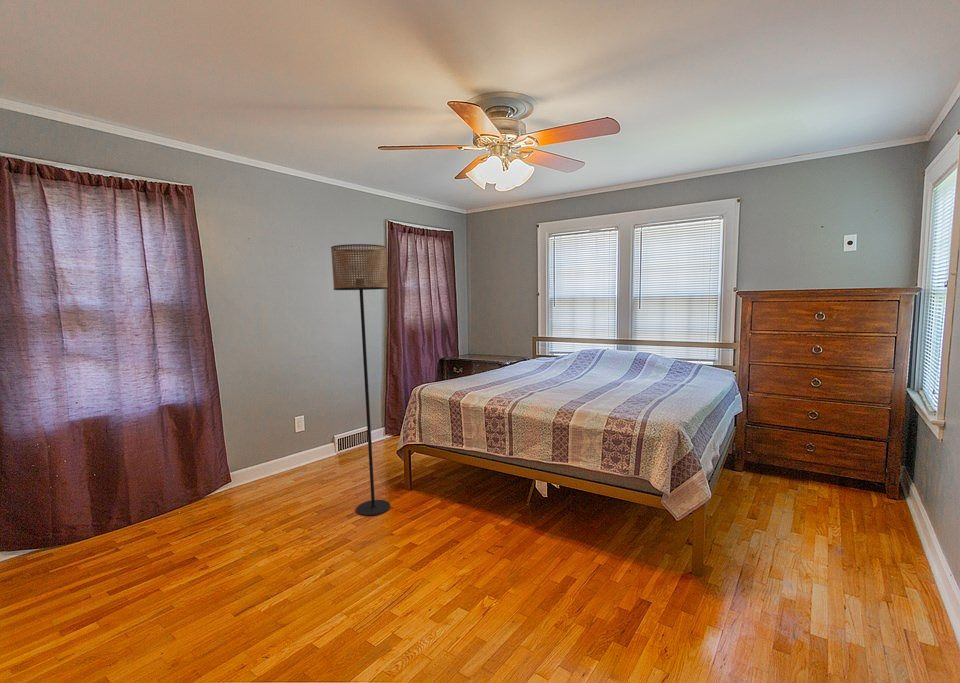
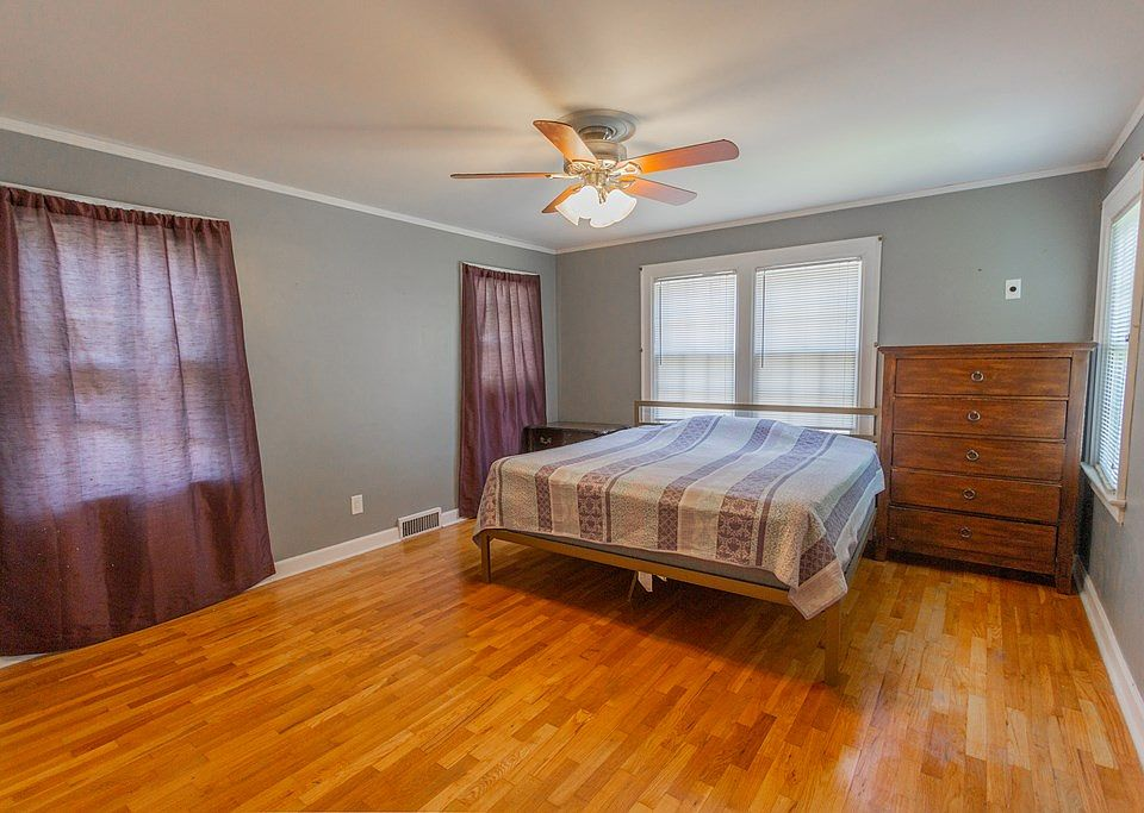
- floor lamp (366, 381)
